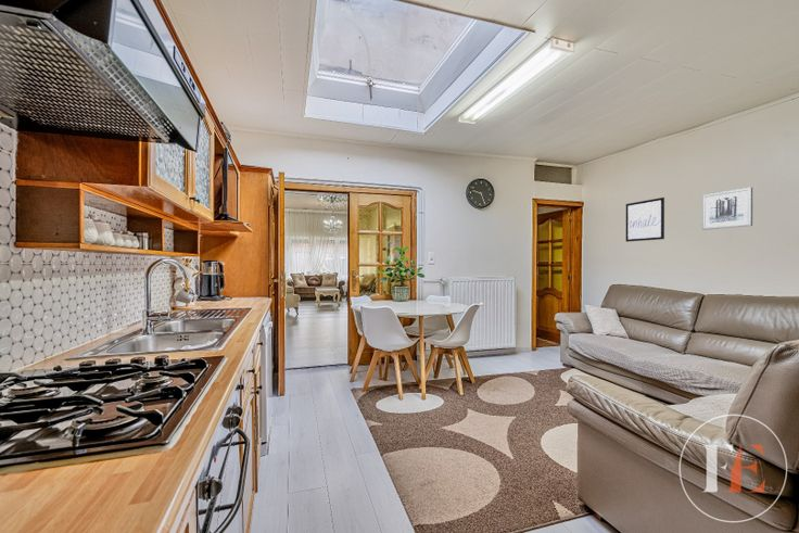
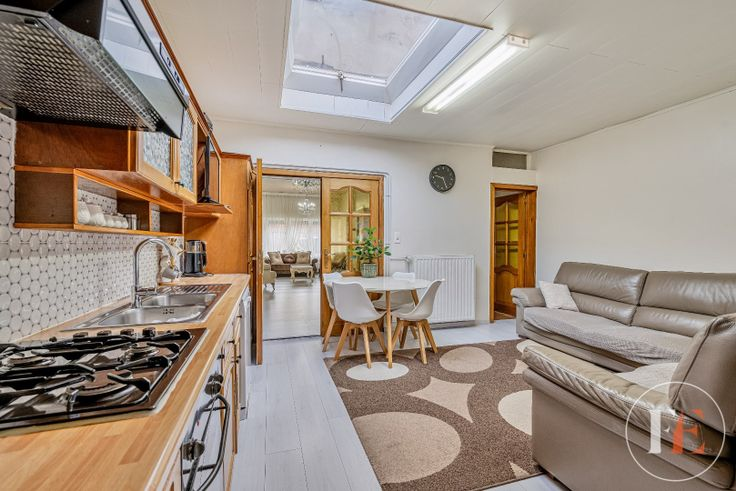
- wall art (725, 210)
- wall art (644, 220)
